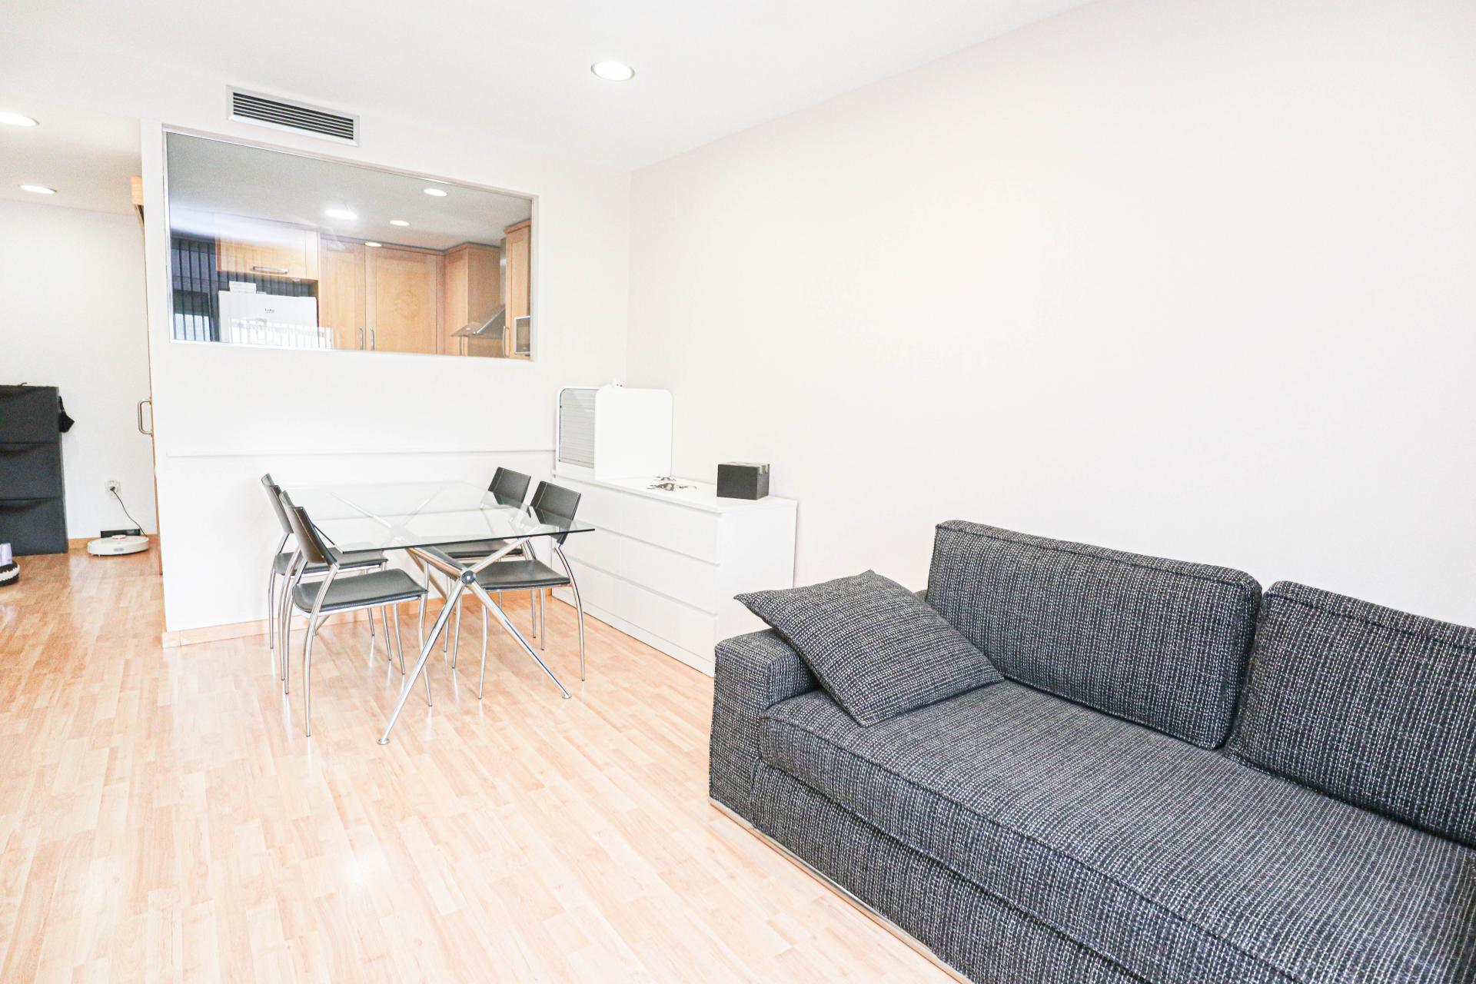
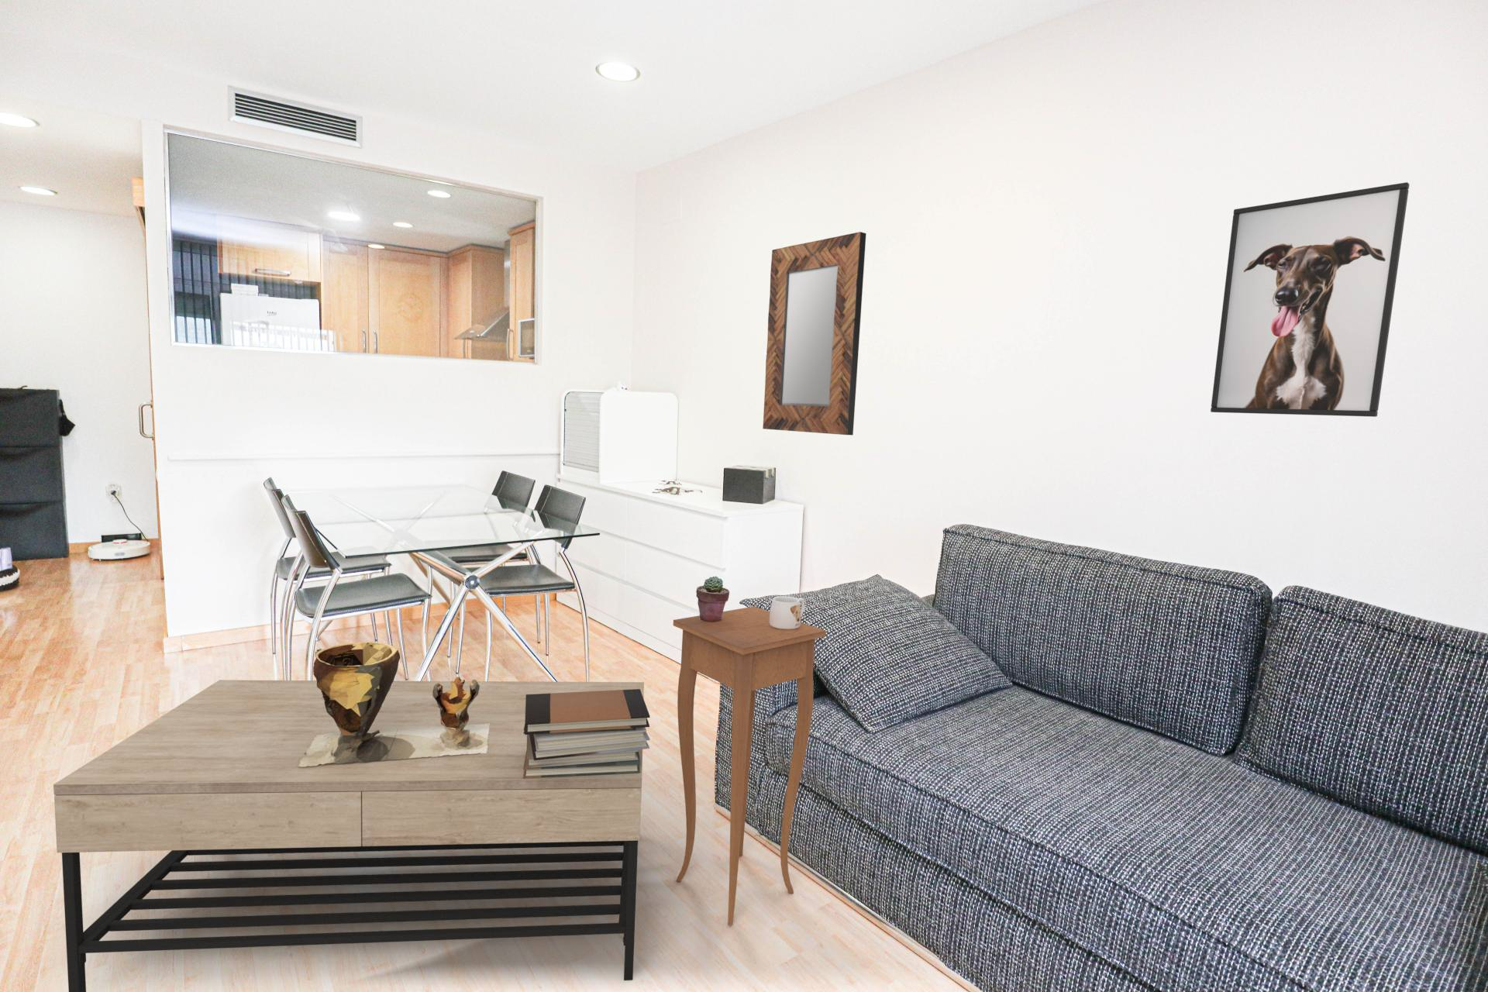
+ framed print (1301, 307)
+ book stack (586, 732)
+ side table (742, 758)
+ clay pot (389, 689)
+ home mirror (810, 338)
+ coffee table (405, 816)
+ mug (789, 611)
+ potted succulent (712, 597)
